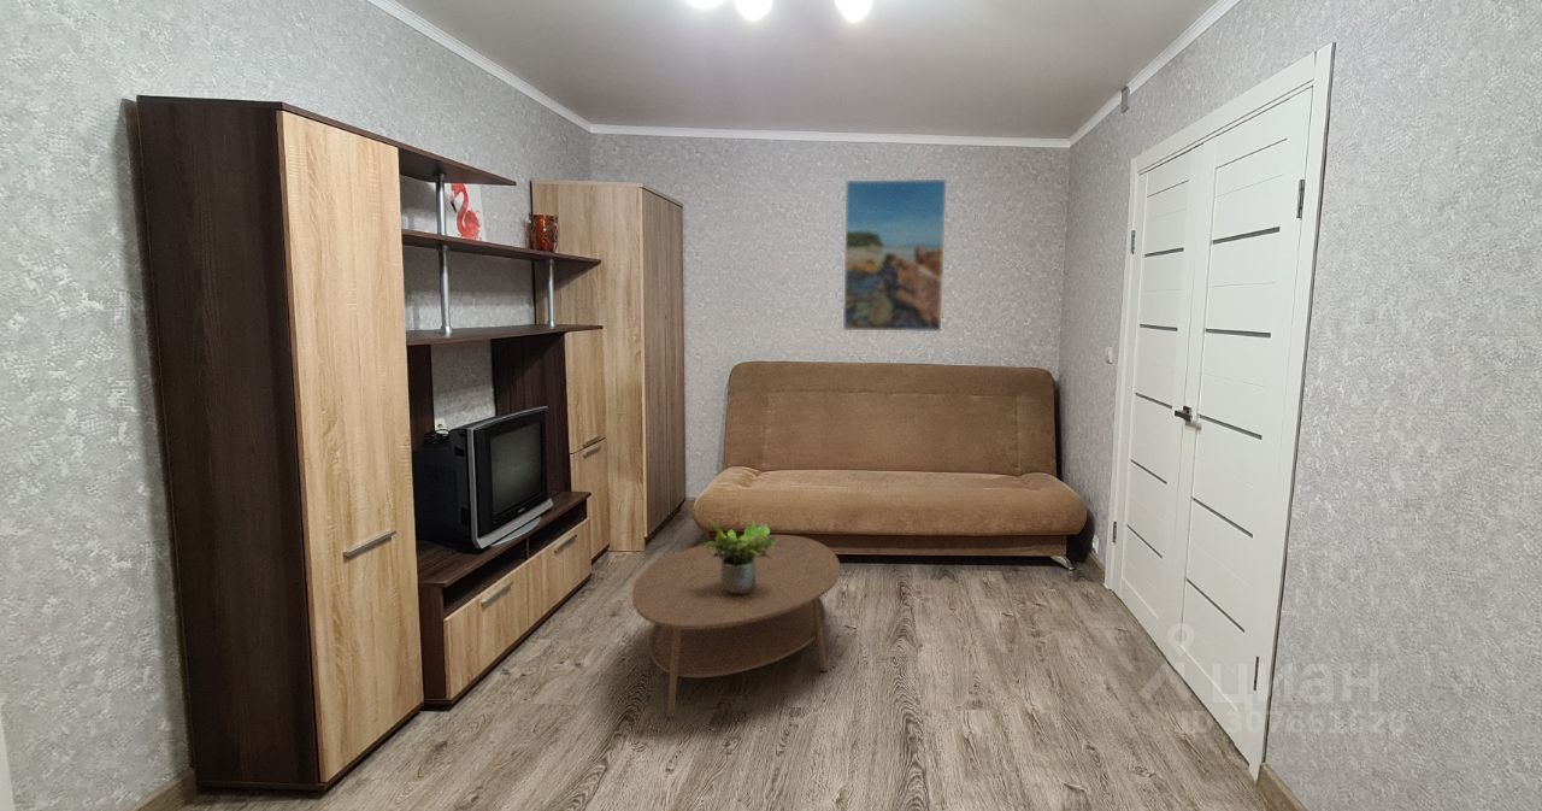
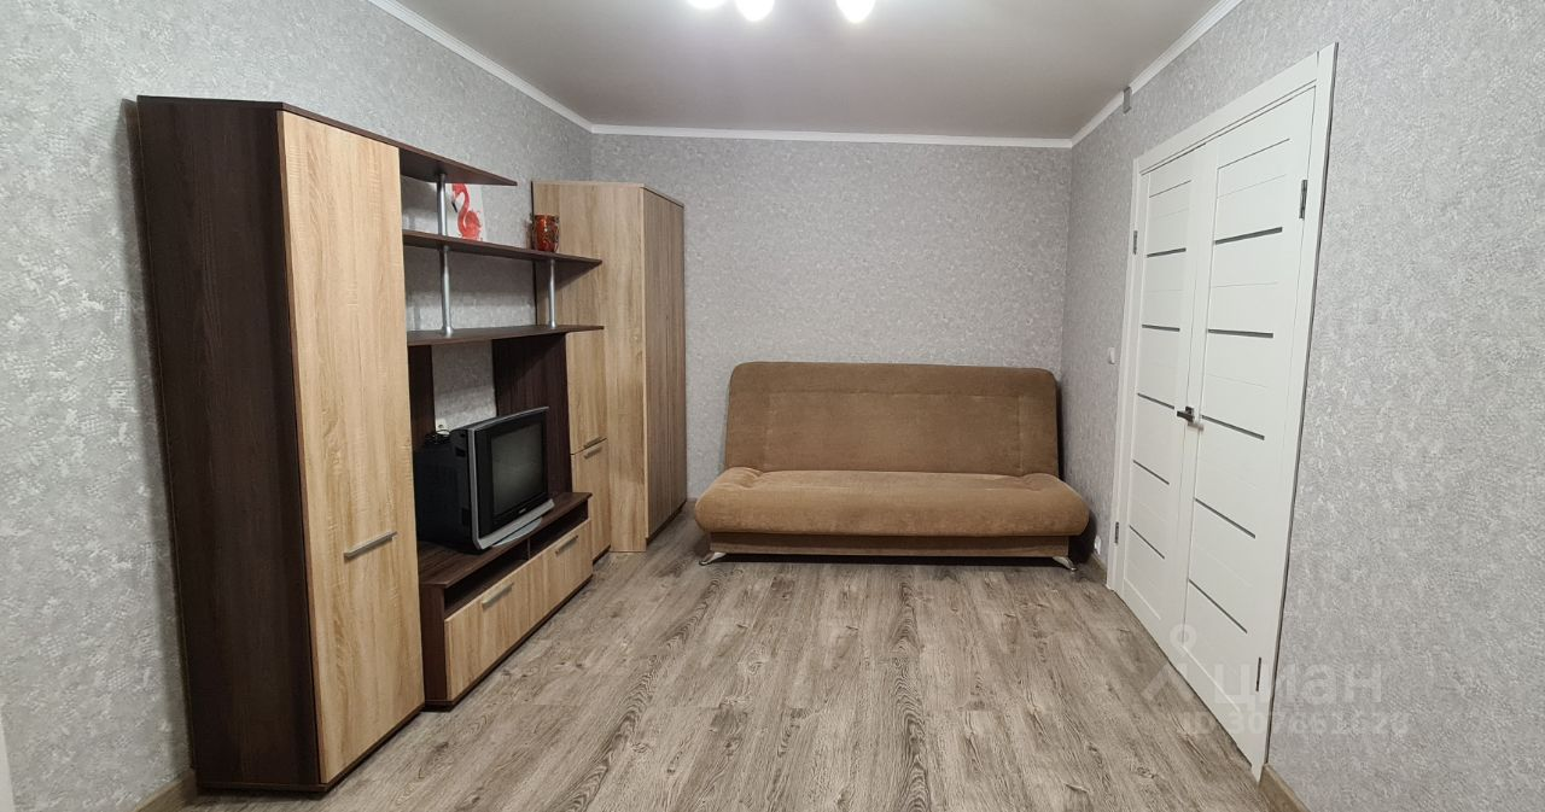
- coffee table (741, 612)
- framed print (893, 255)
- potted plant (740, 556)
